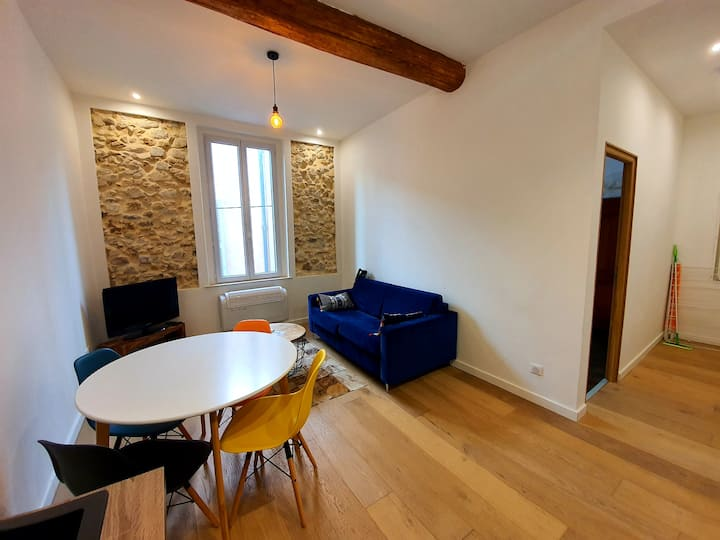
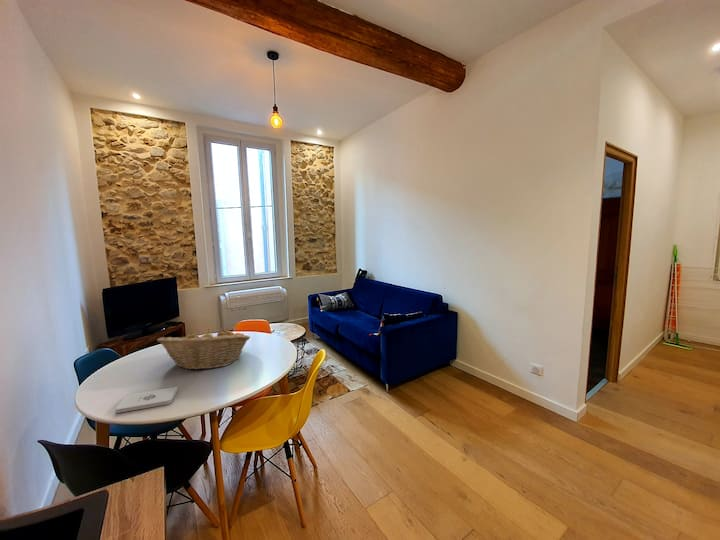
+ notepad (148, 399)
+ fruit basket (206, 344)
